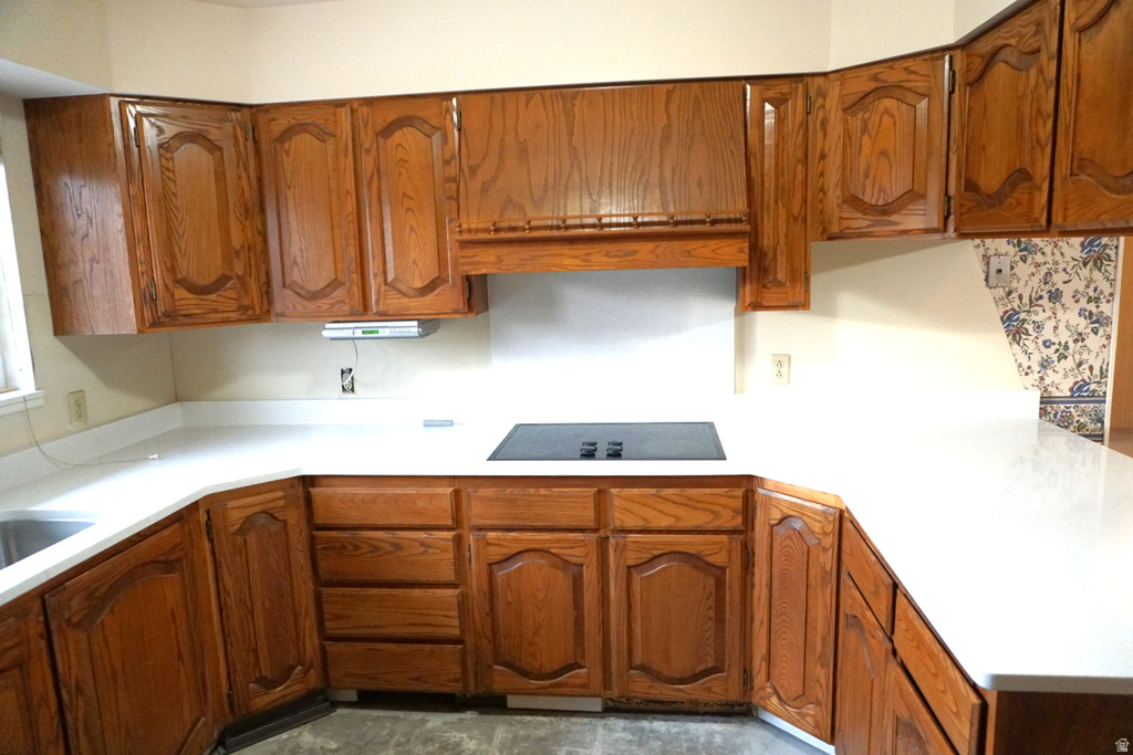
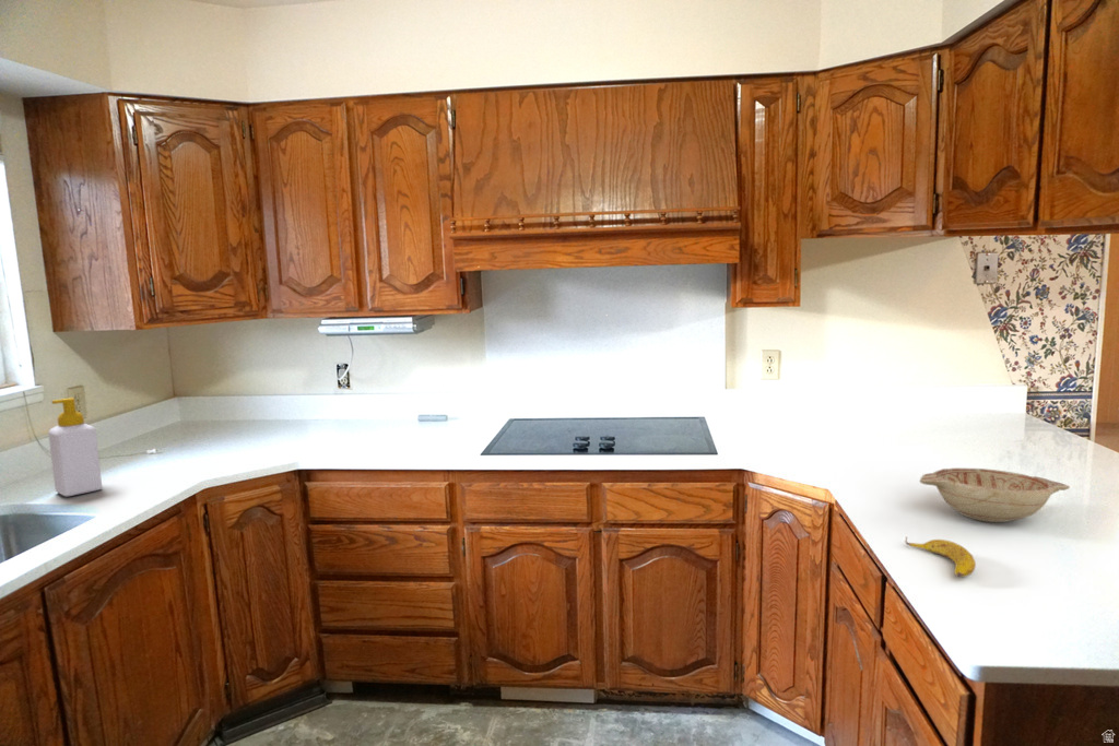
+ banana (941, 554)
+ soap bottle (73, 445)
+ decorative bowl (990, 496)
